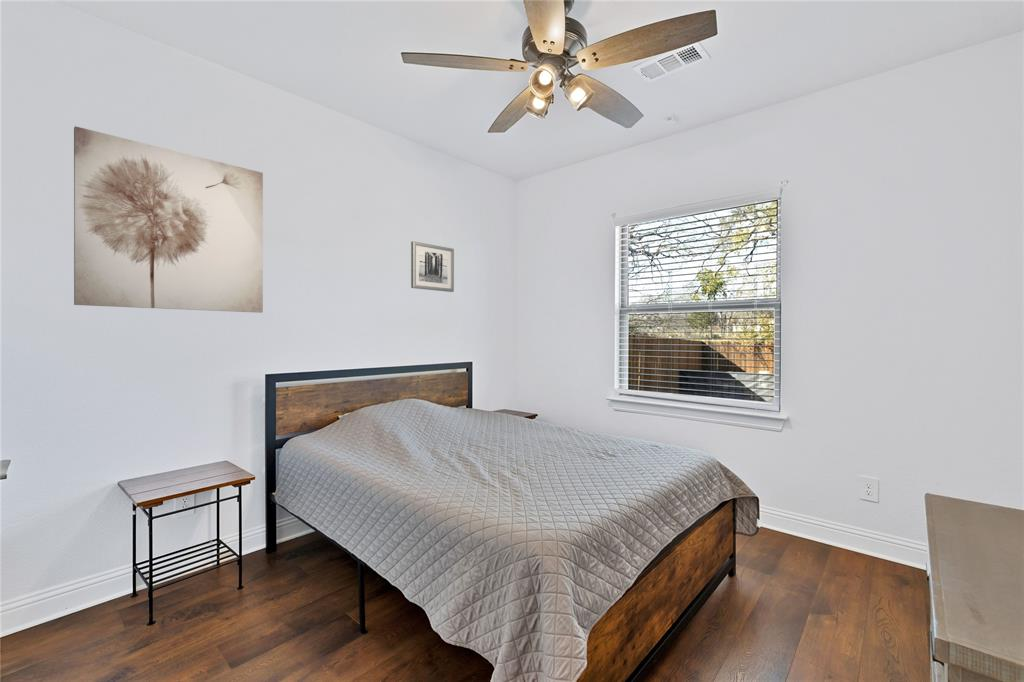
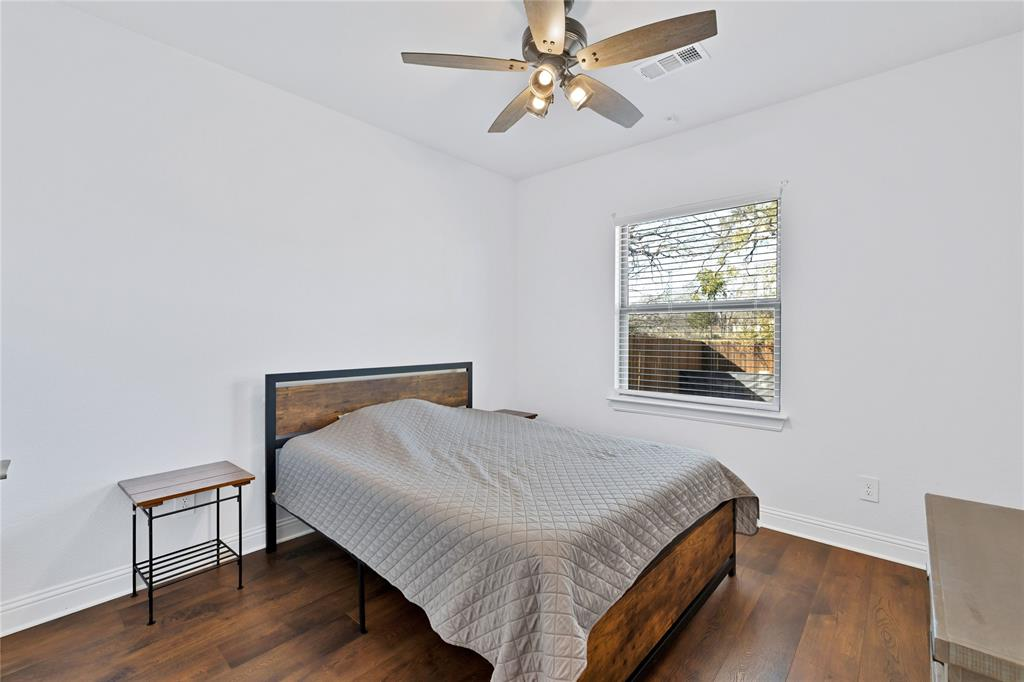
- wall art (179, 231)
- wall art (433, 267)
